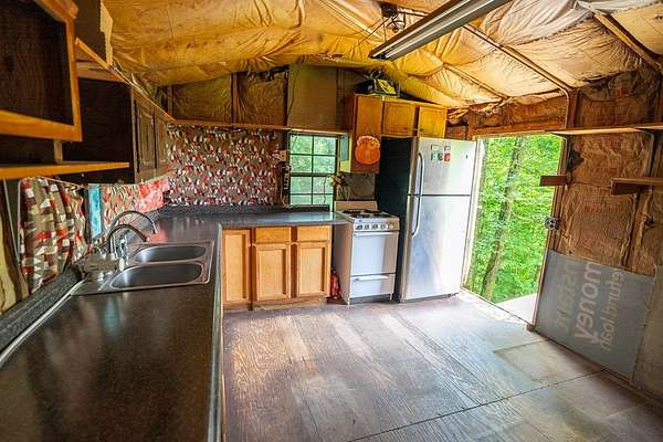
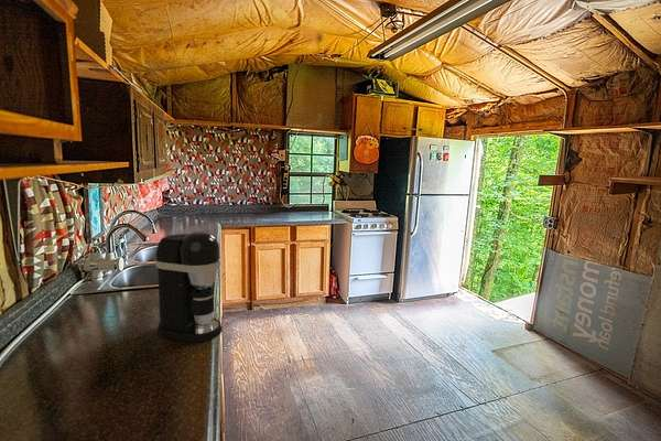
+ coffee maker (188, 281)
